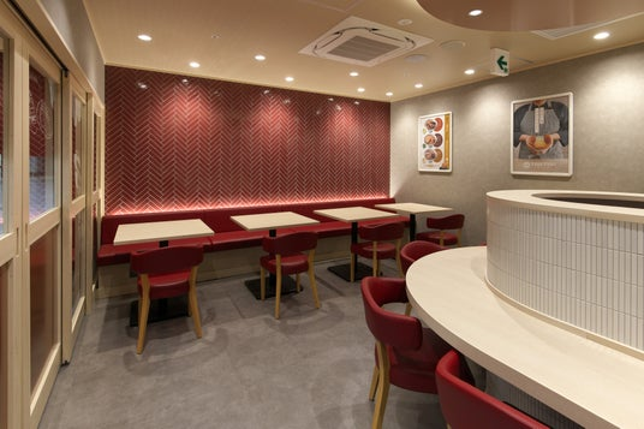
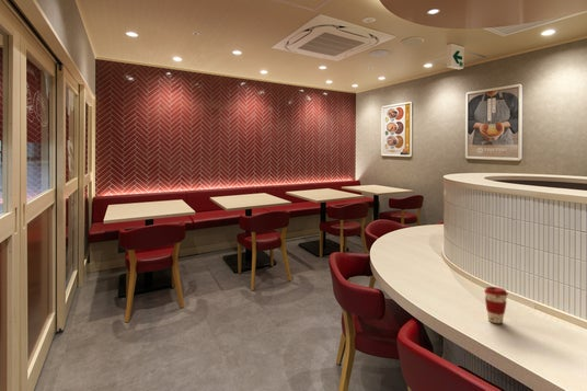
+ coffee cup (495, 304)
